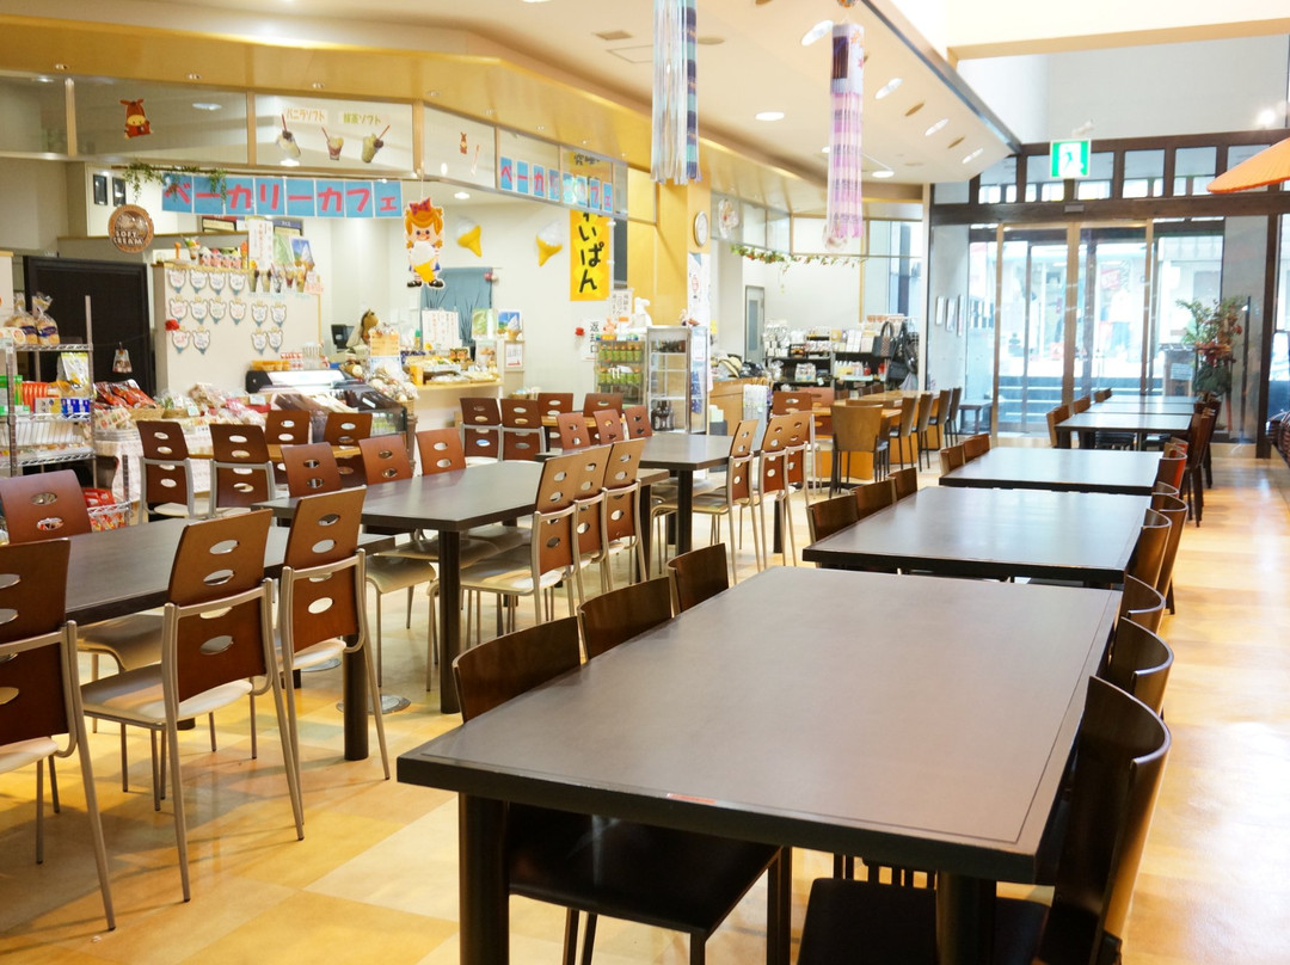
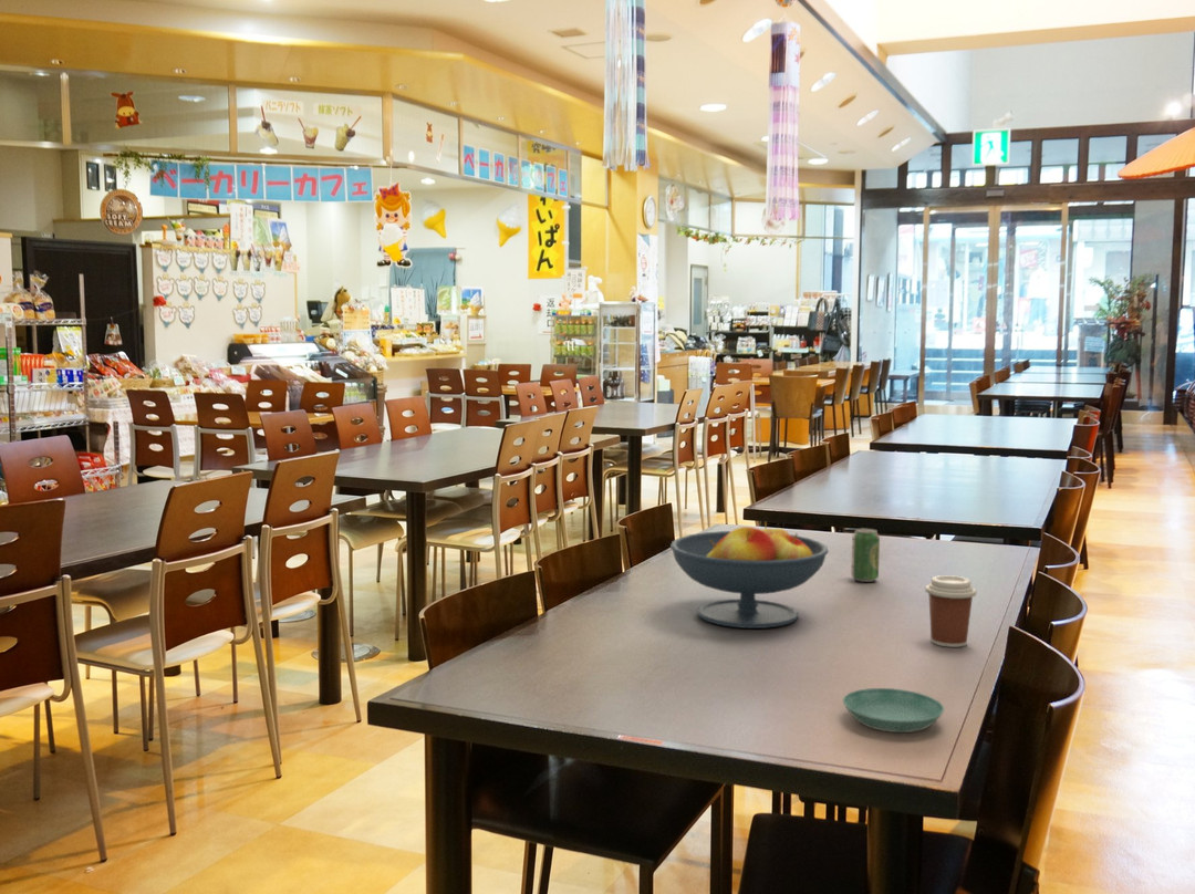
+ beverage can (865, 554)
+ saucer (892, 711)
+ coffee cup (949, 611)
+ fruit bowl (748, 568)
